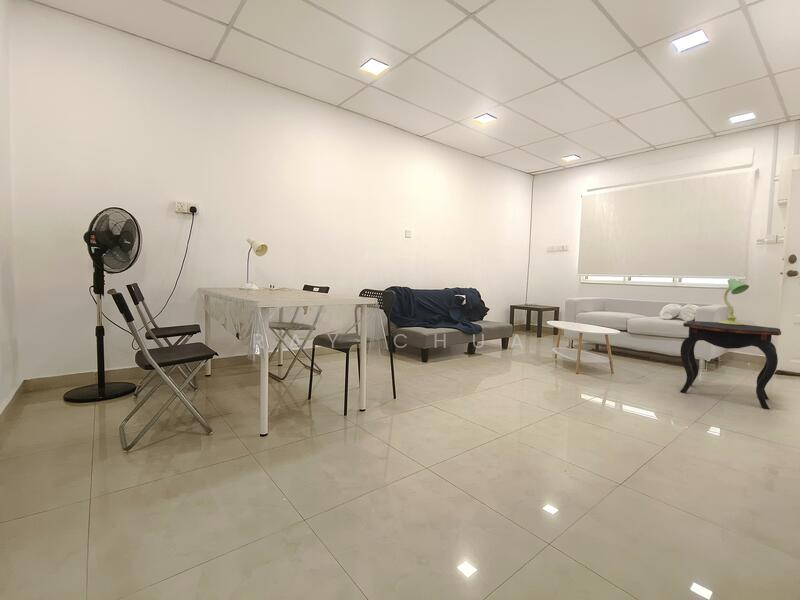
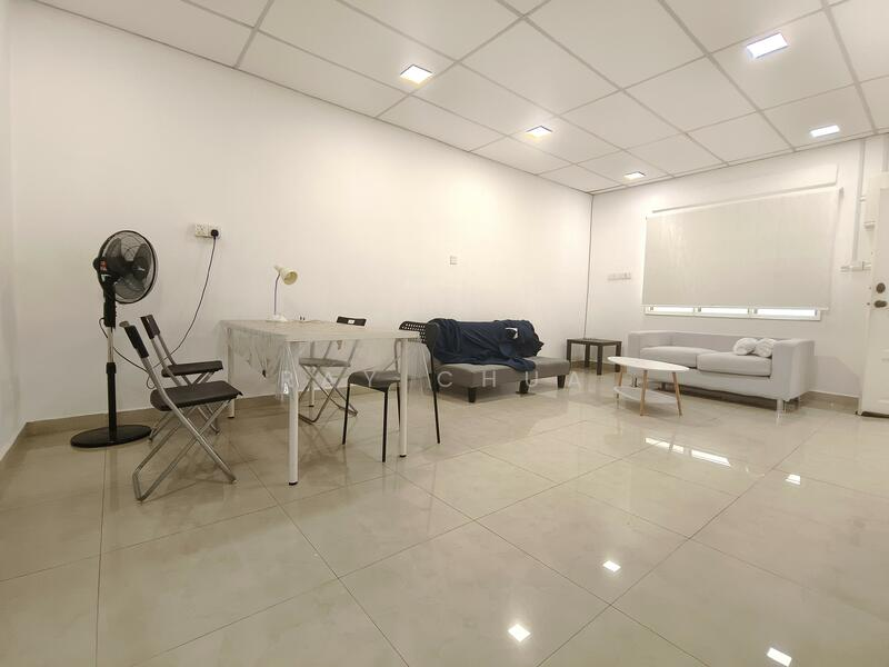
- table lamp (729, 303)
- side table (726, 348)
